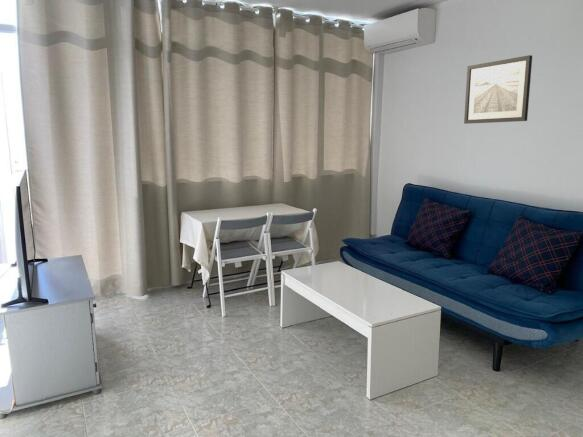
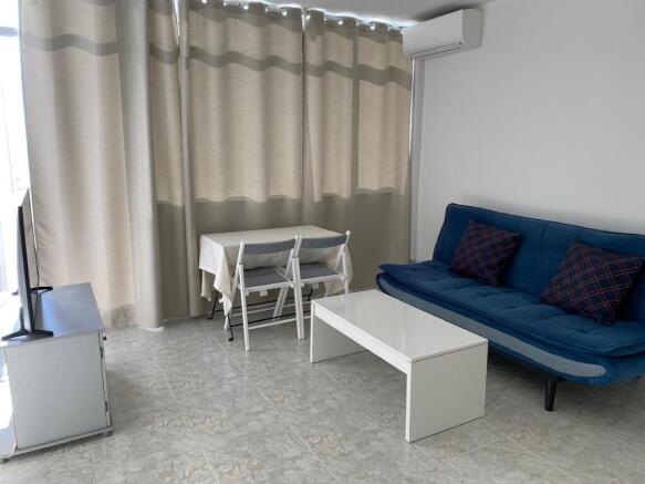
- wall art (495, 92)
